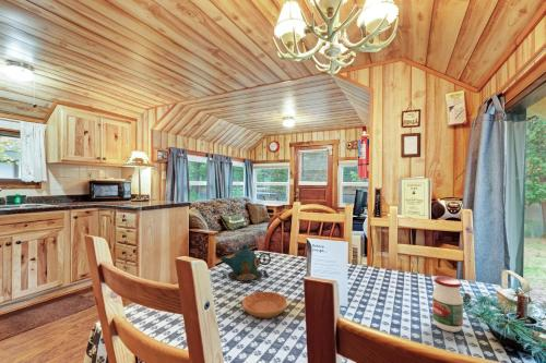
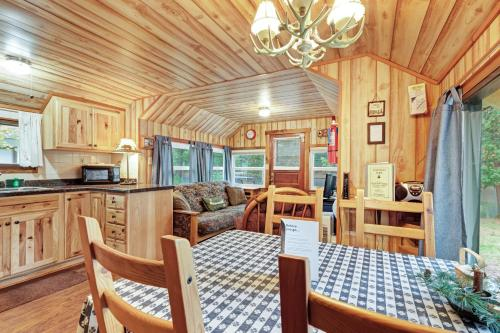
- saucer (264, 304)
- teapot (246, 259)
- jar (447, 303)
